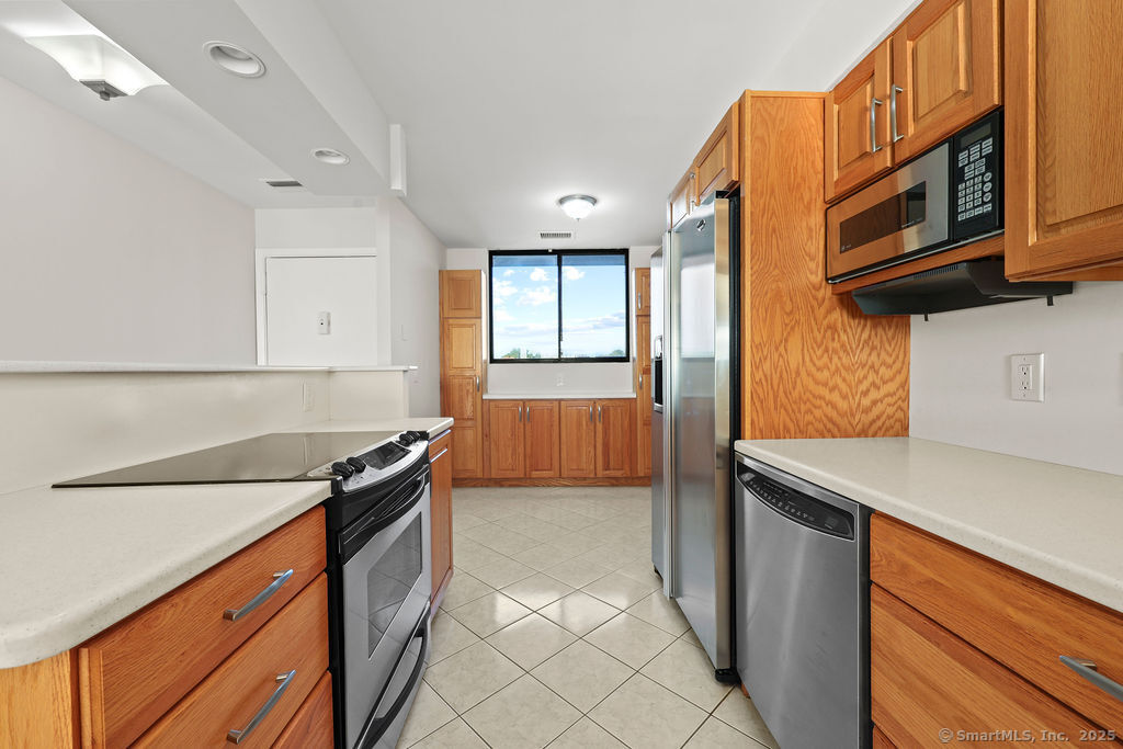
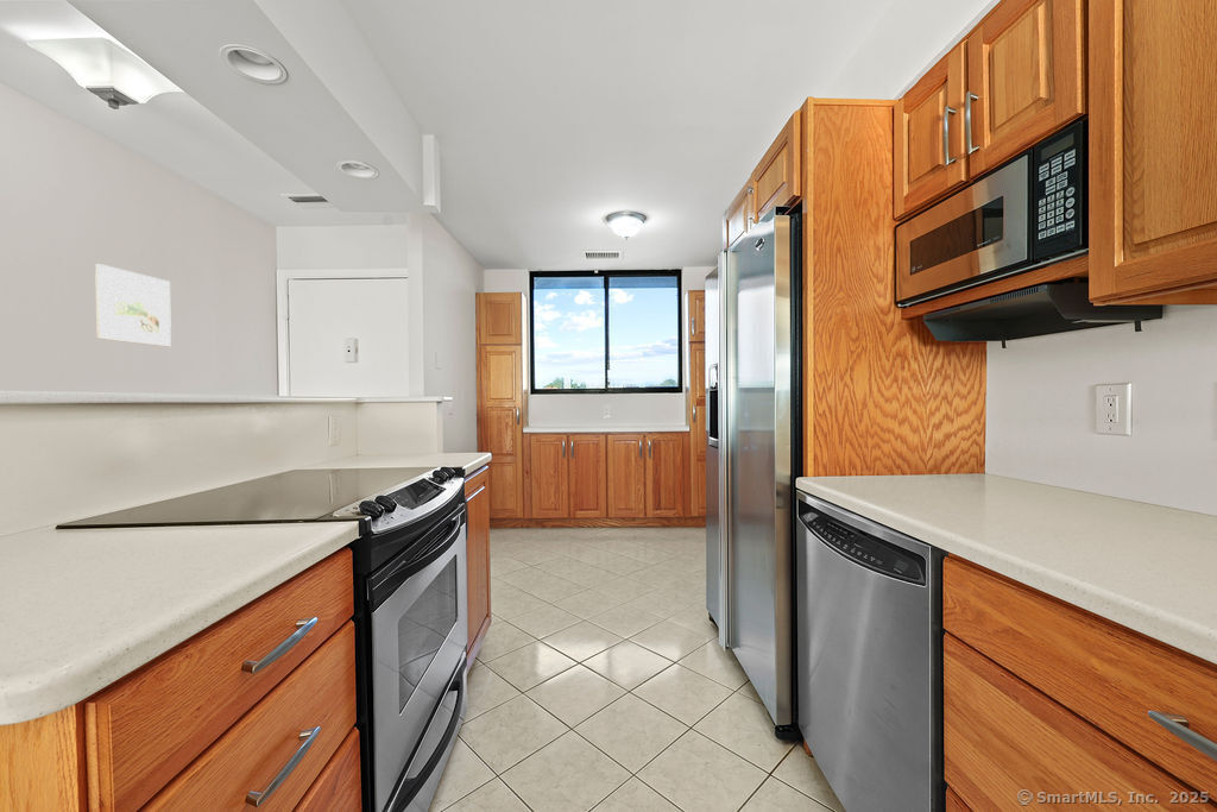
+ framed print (135, 308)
